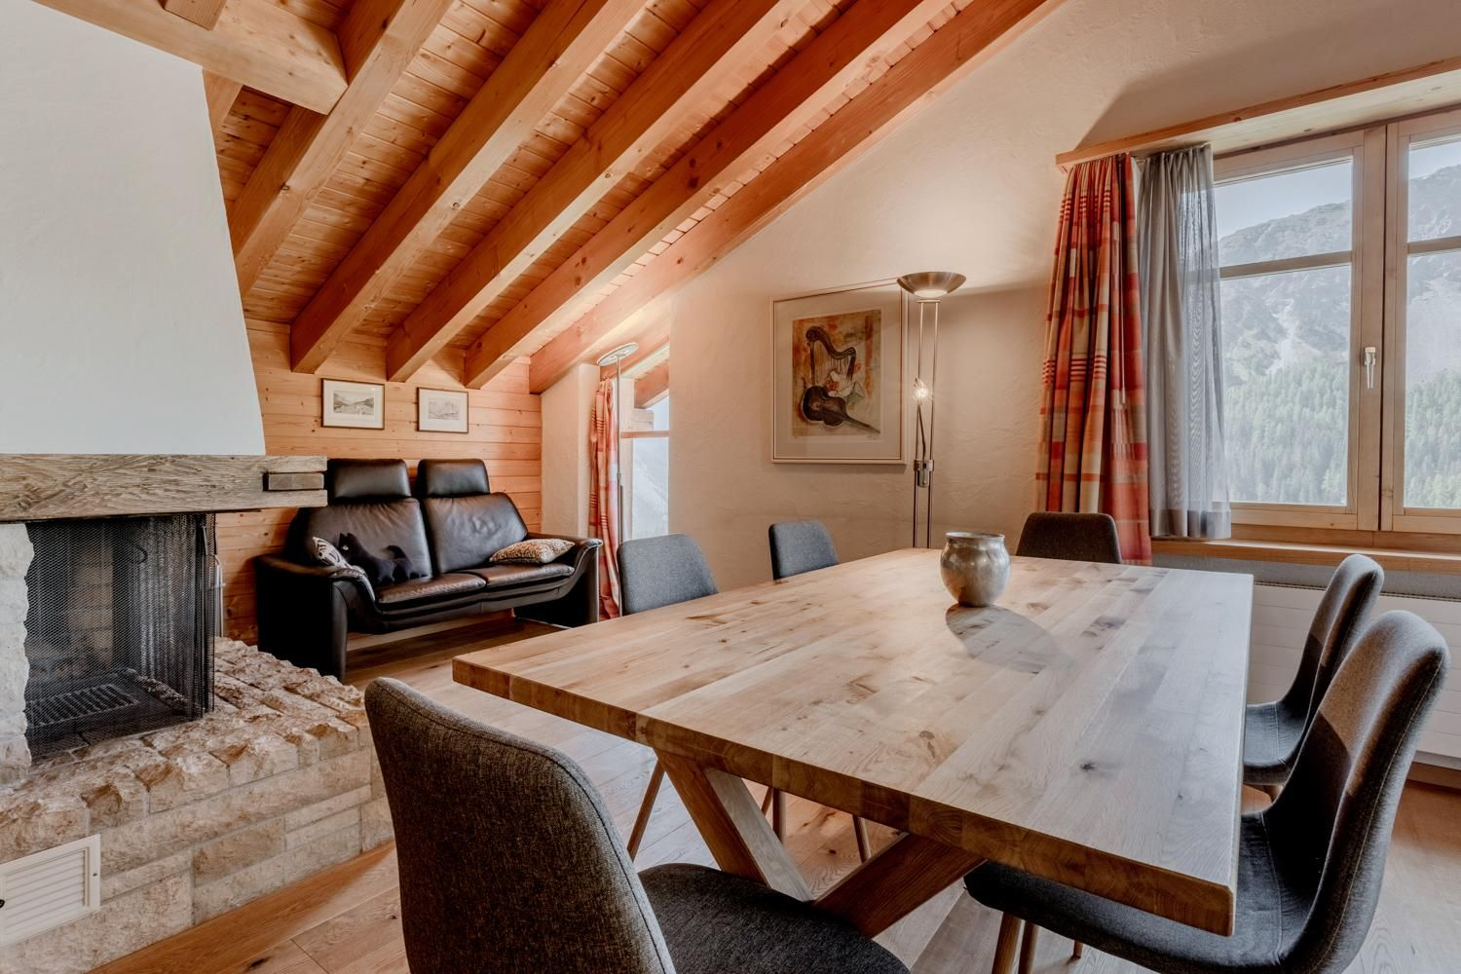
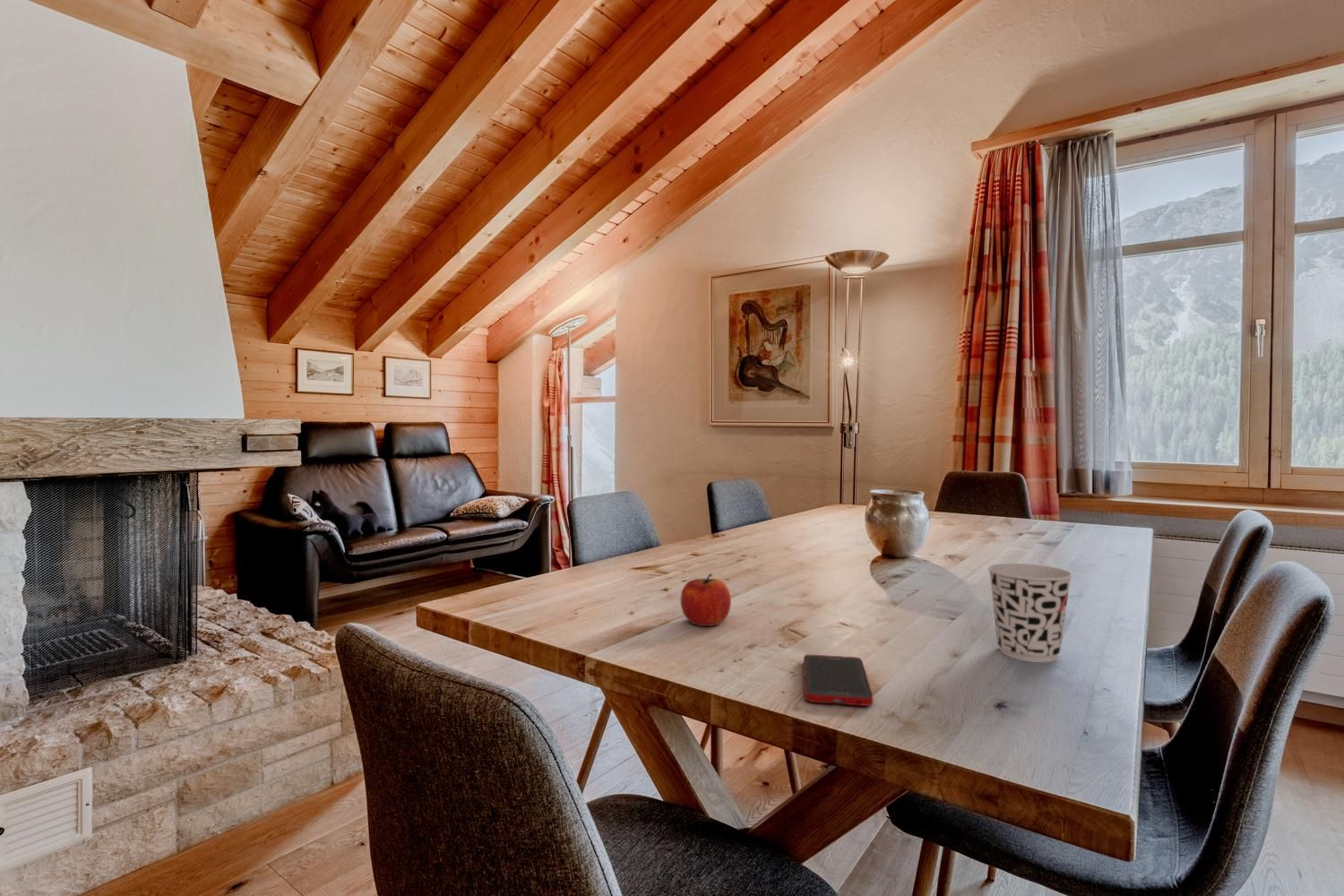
+ cup (1028, 612)
+ cell phone (835, 678)
+ fruit (705, 599)
